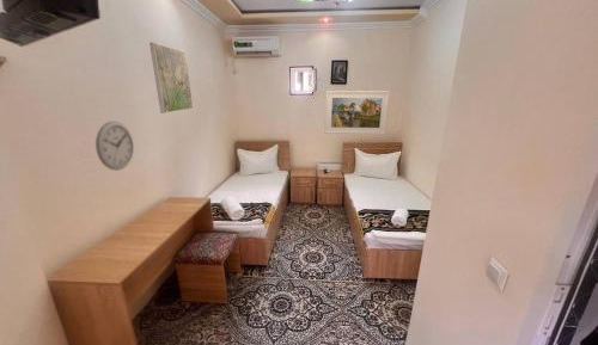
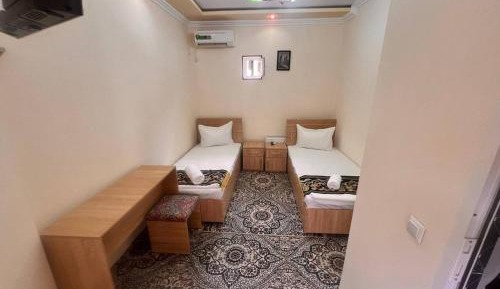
- wall clock (117, 146)
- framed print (173, 80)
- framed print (355, 112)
